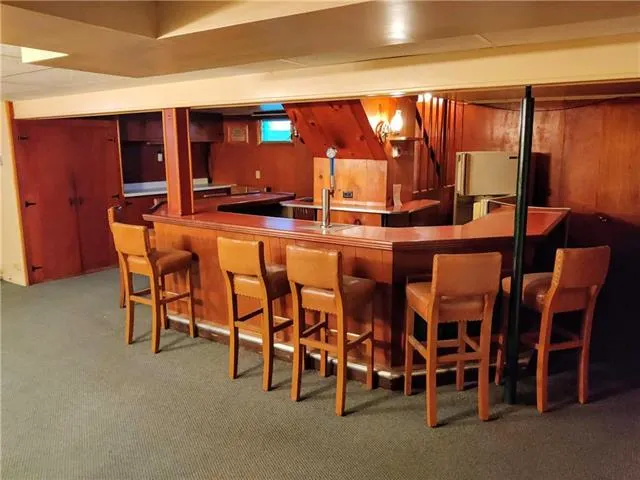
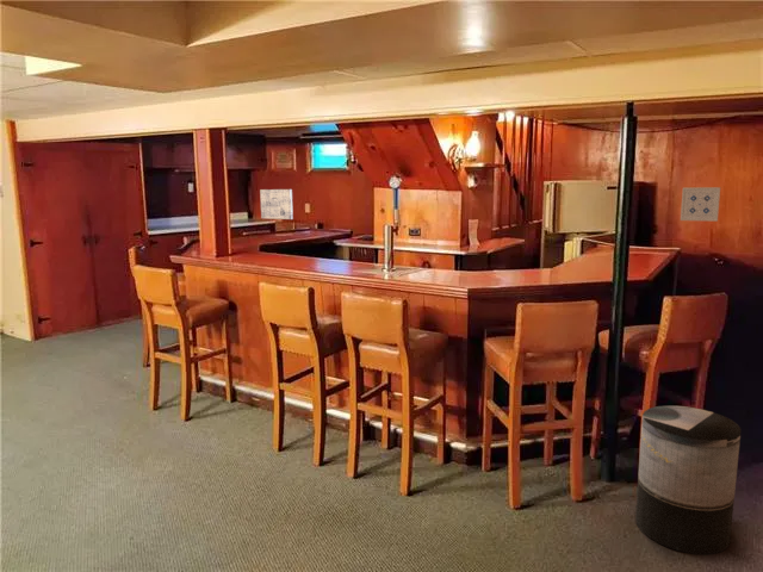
+ trash can (686, 475)
+ wall art (275, 204)
+ wall art (700, 204)
